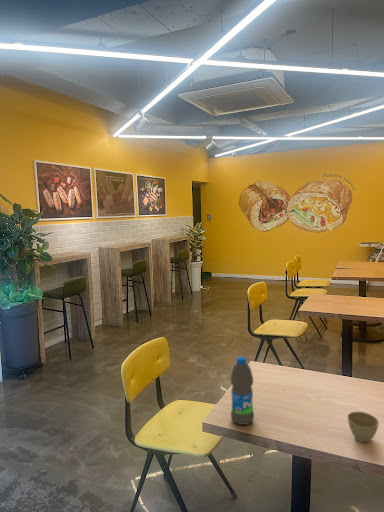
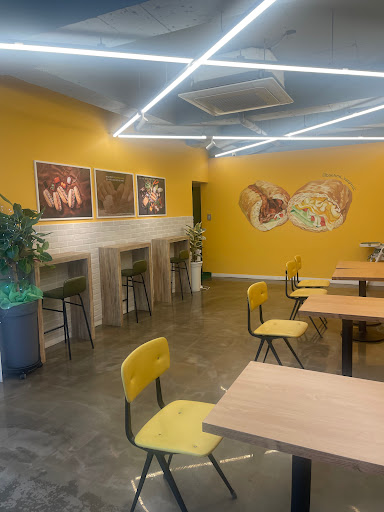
- flower pot (362, 428)
- water bottle (242, 389)
